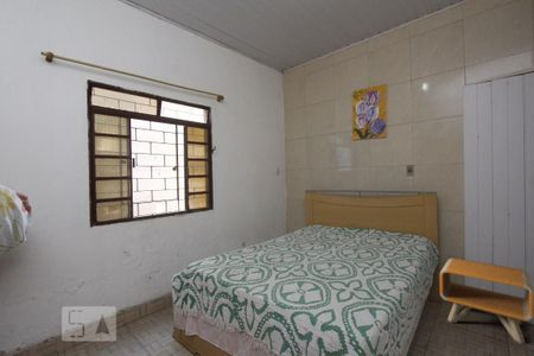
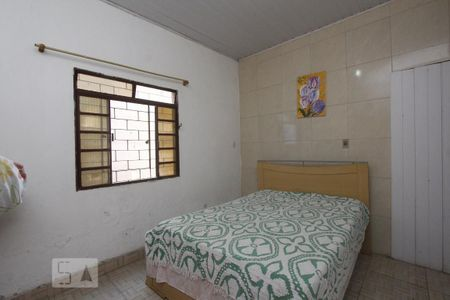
- nightstand (484, 295)
